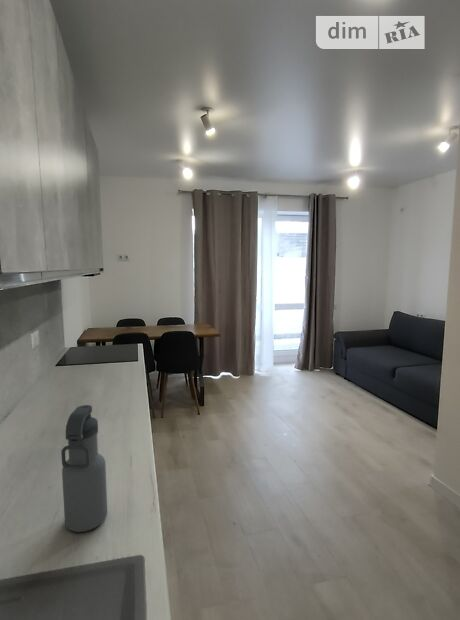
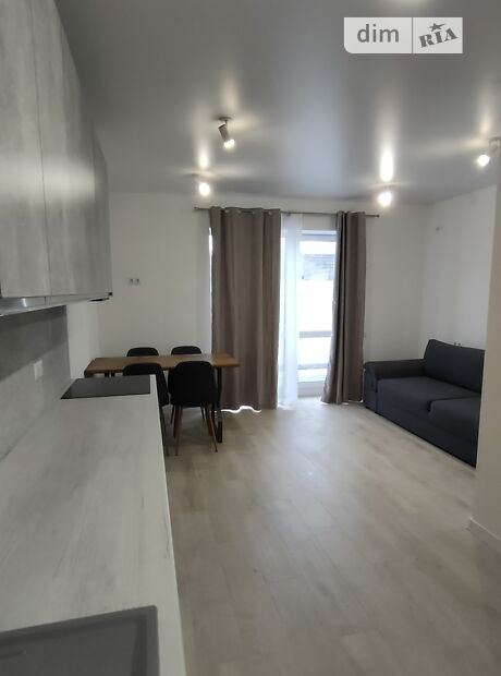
- water bottle (83, 466)
